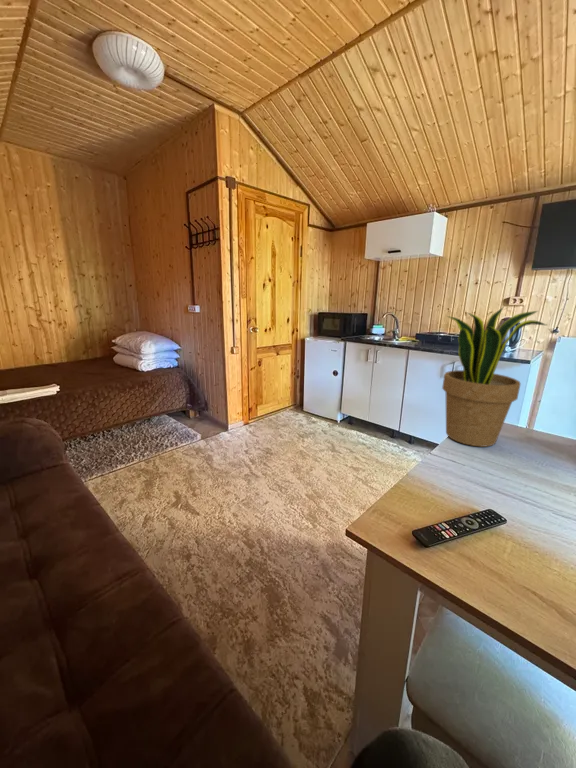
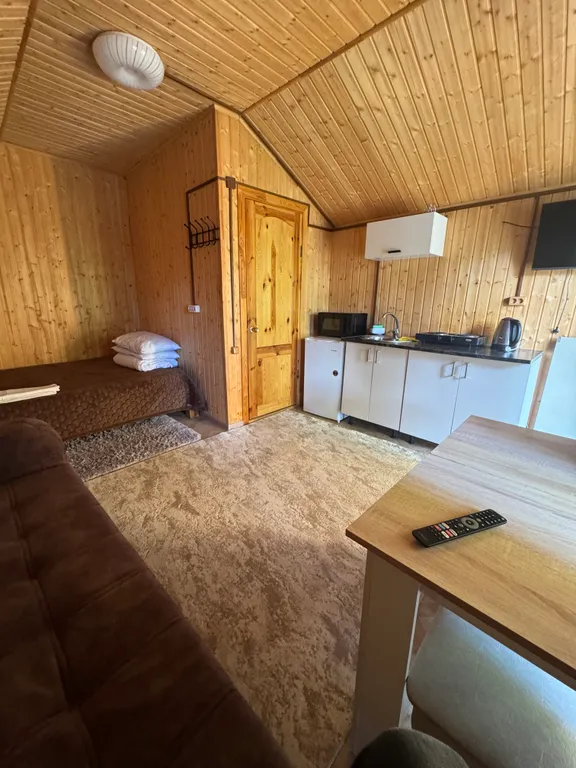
- potted plant (483, 374)
